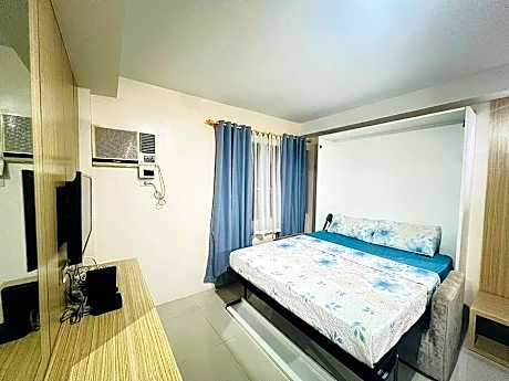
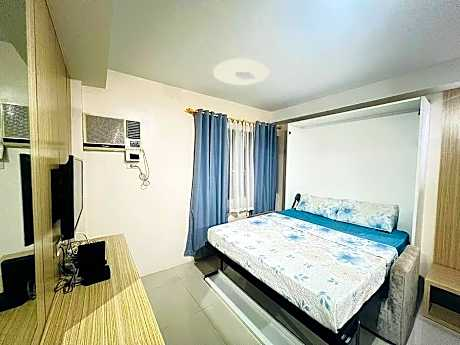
+ ceiling light (241, 71)
